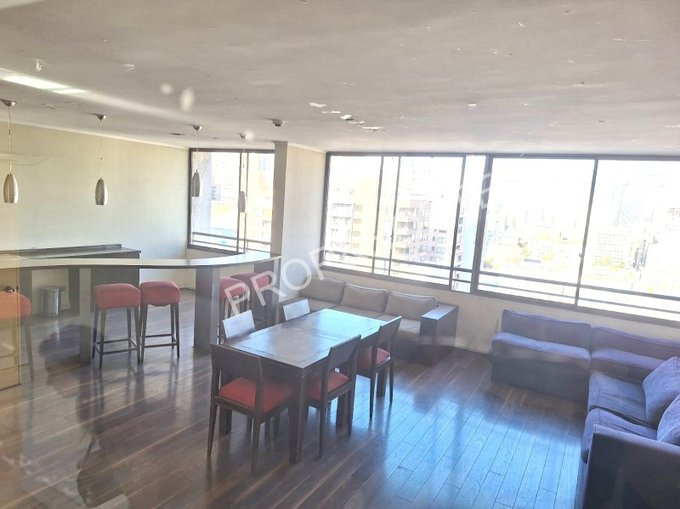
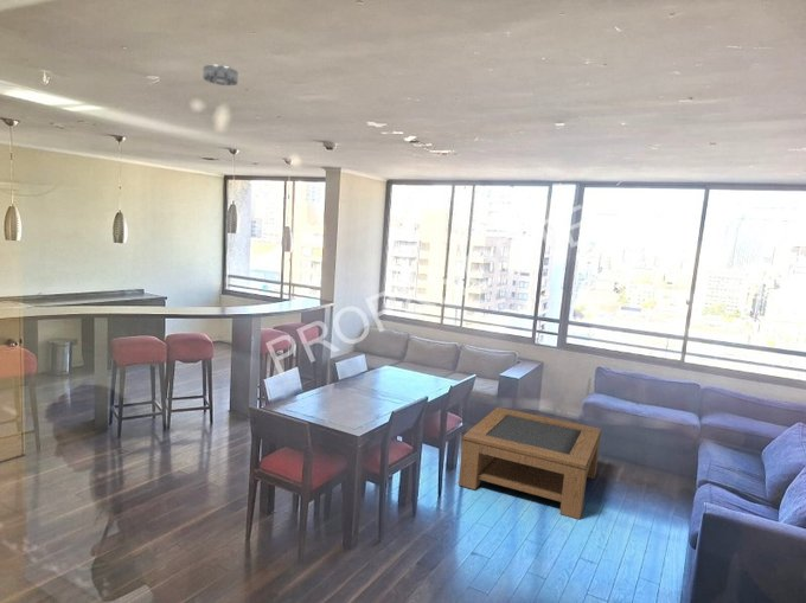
+ smoke detector (220, 73)
+ coffee table (532, 455)
